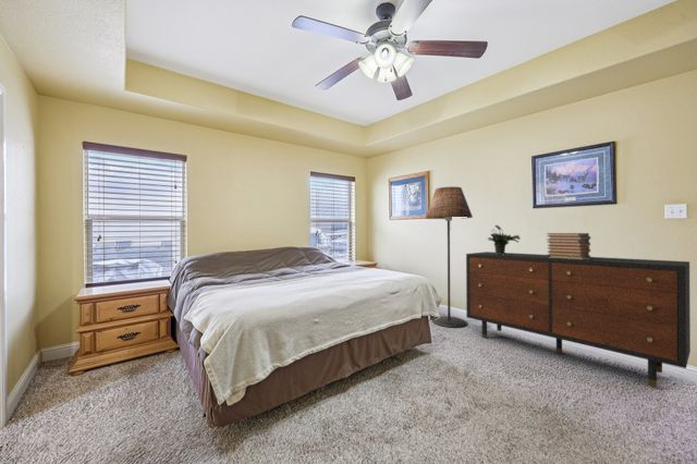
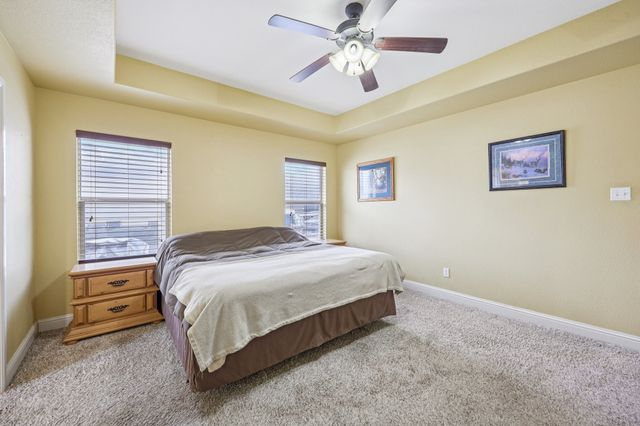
- book stack (567, 245)
- floor lamp (449, 255)
- potted plant (502, 240)
- dresser (558, 305)
